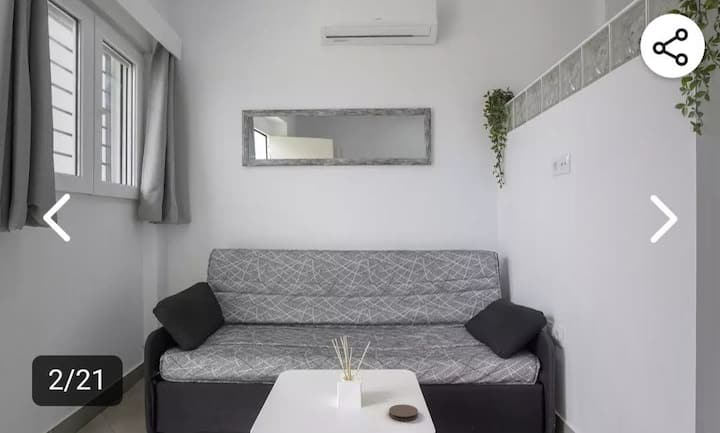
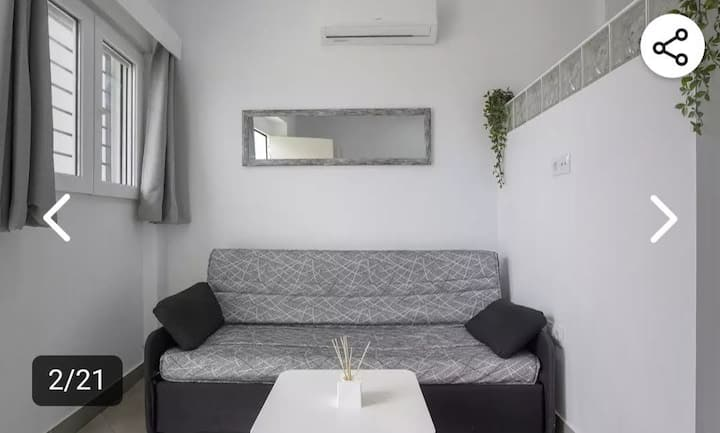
- coaster (403, 412)
